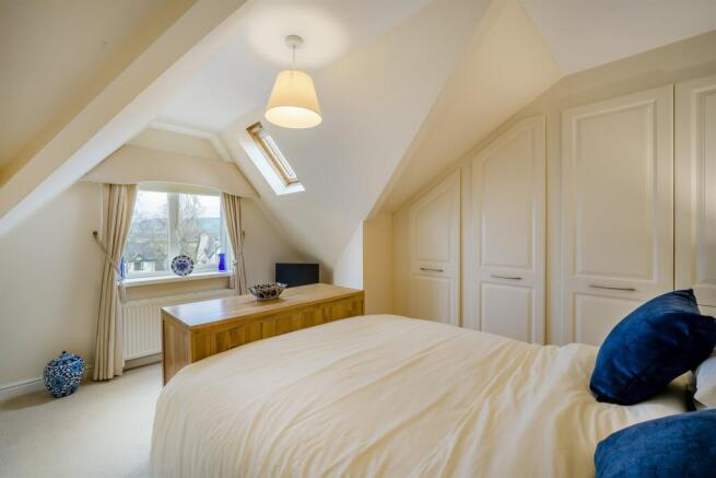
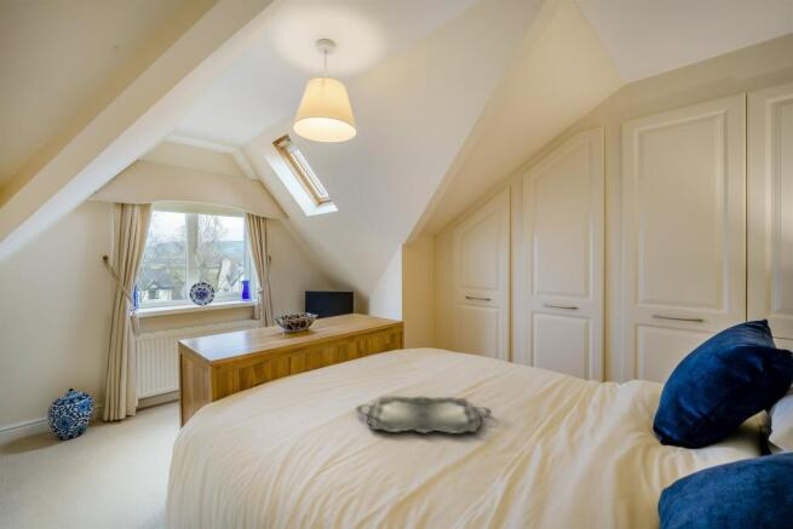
+ serving tray (423, 412)
